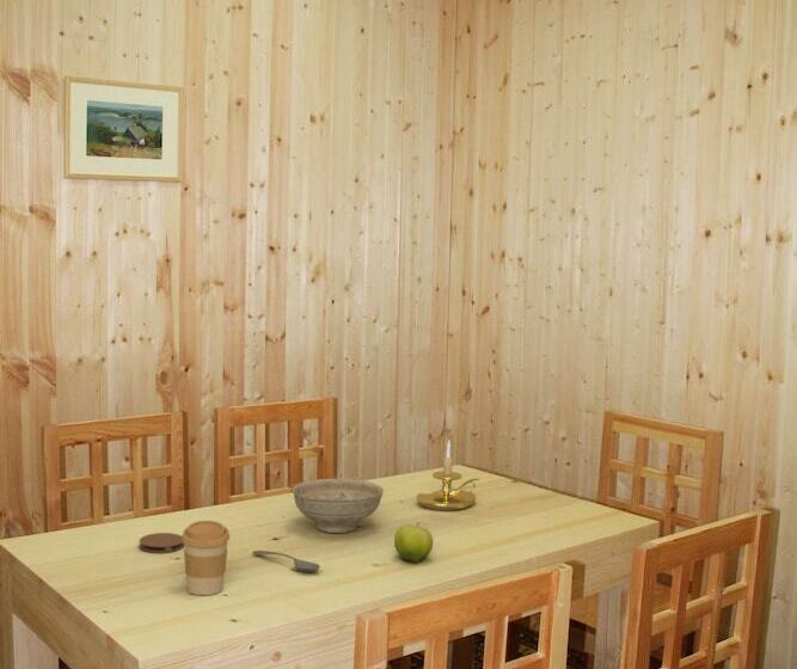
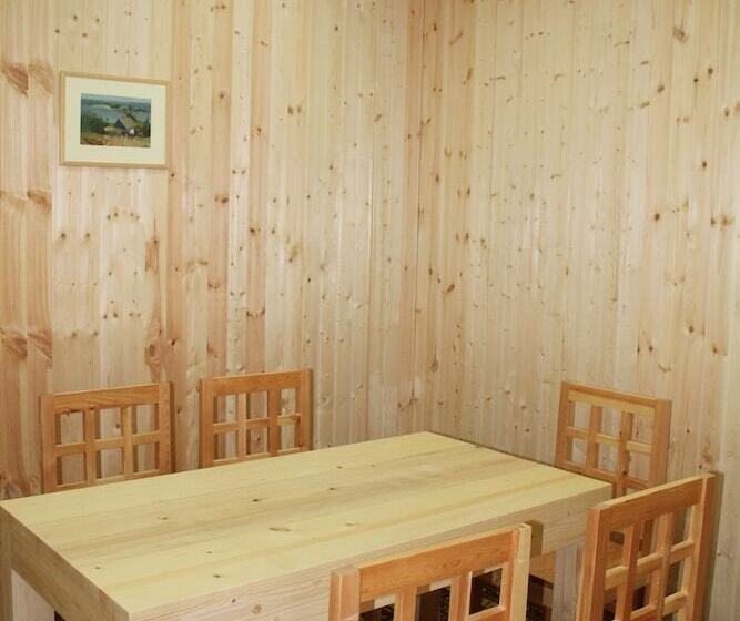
- fruit (413, 541)
- coffee cup (206, 557)
- soupspoon (284, 556)
- coaster (161, 542)
- candle holder (450, 471)
- decorative bowl (337, 507)
